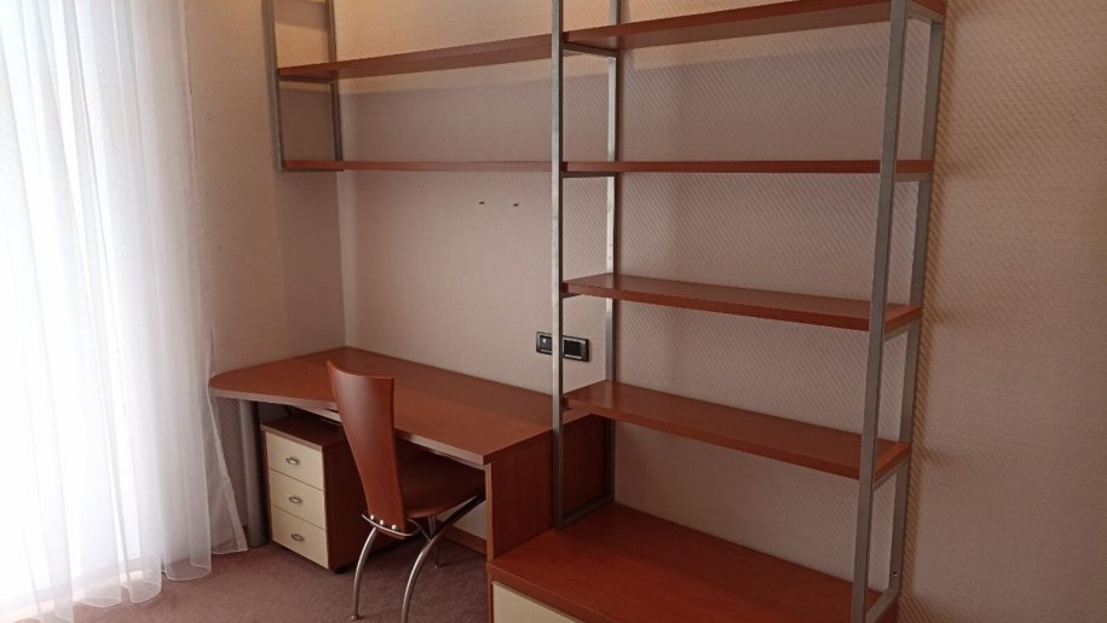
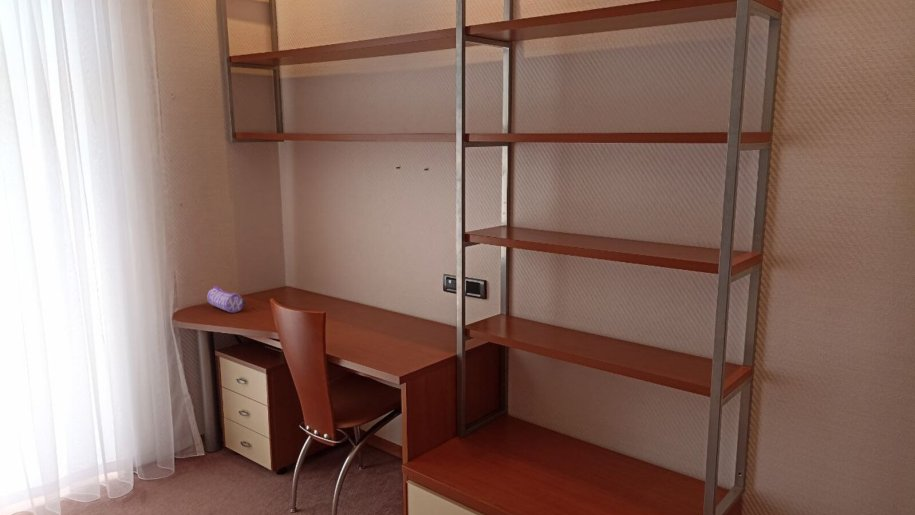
+ pencil case (224, 299)
